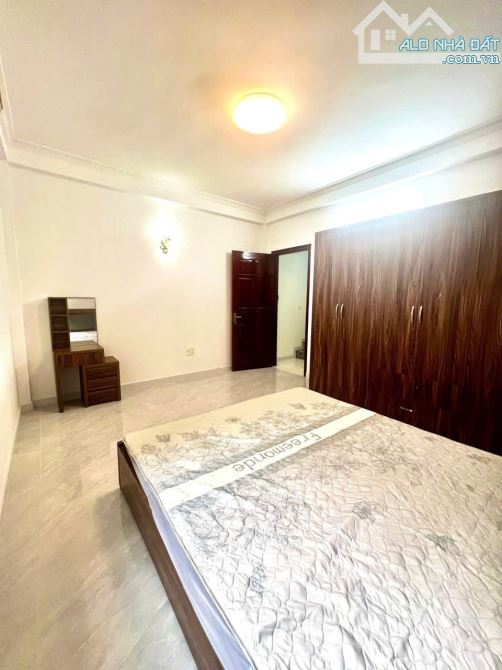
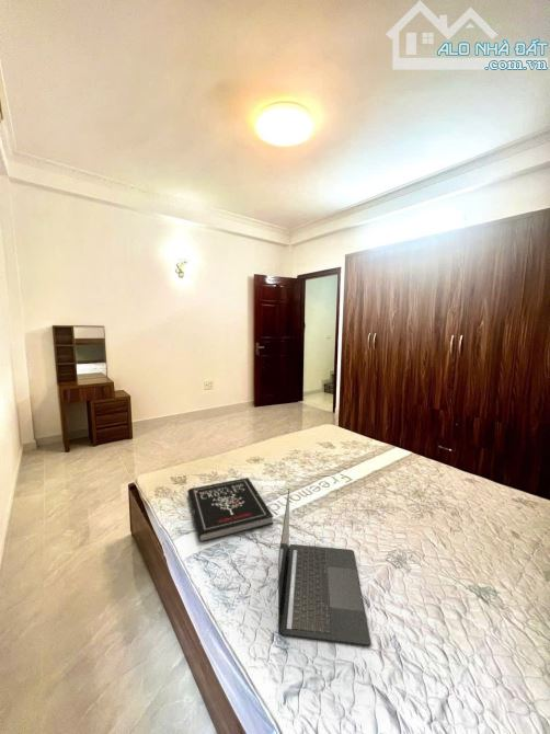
+ book (227, 504)
+ laptop (322, 553)
